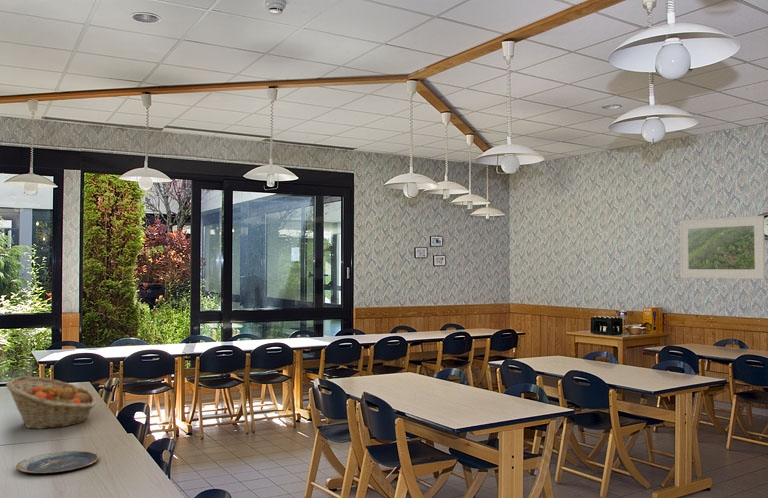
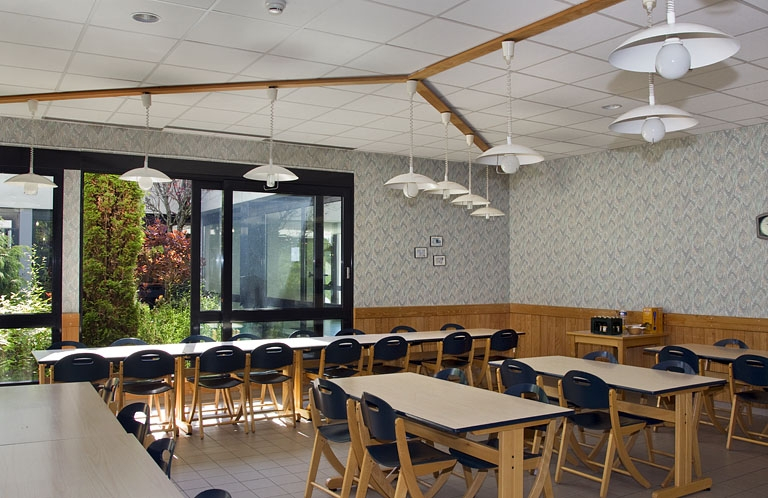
- plate (58, 462)
- fruit basket (52, 399)
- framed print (720, 248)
